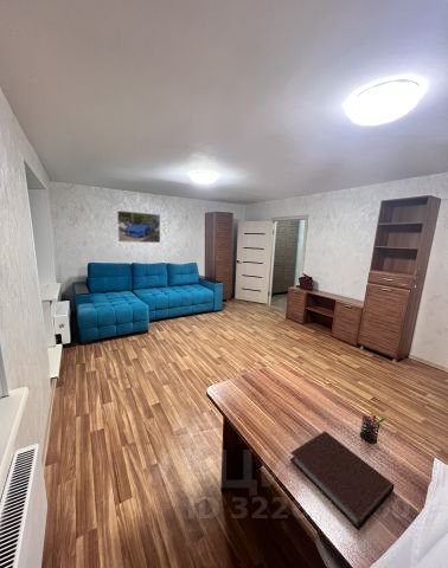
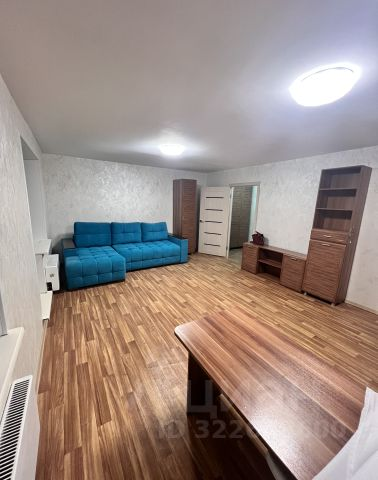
- notebook (339, 470)
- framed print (140, 227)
- pen holder (372, 425)
